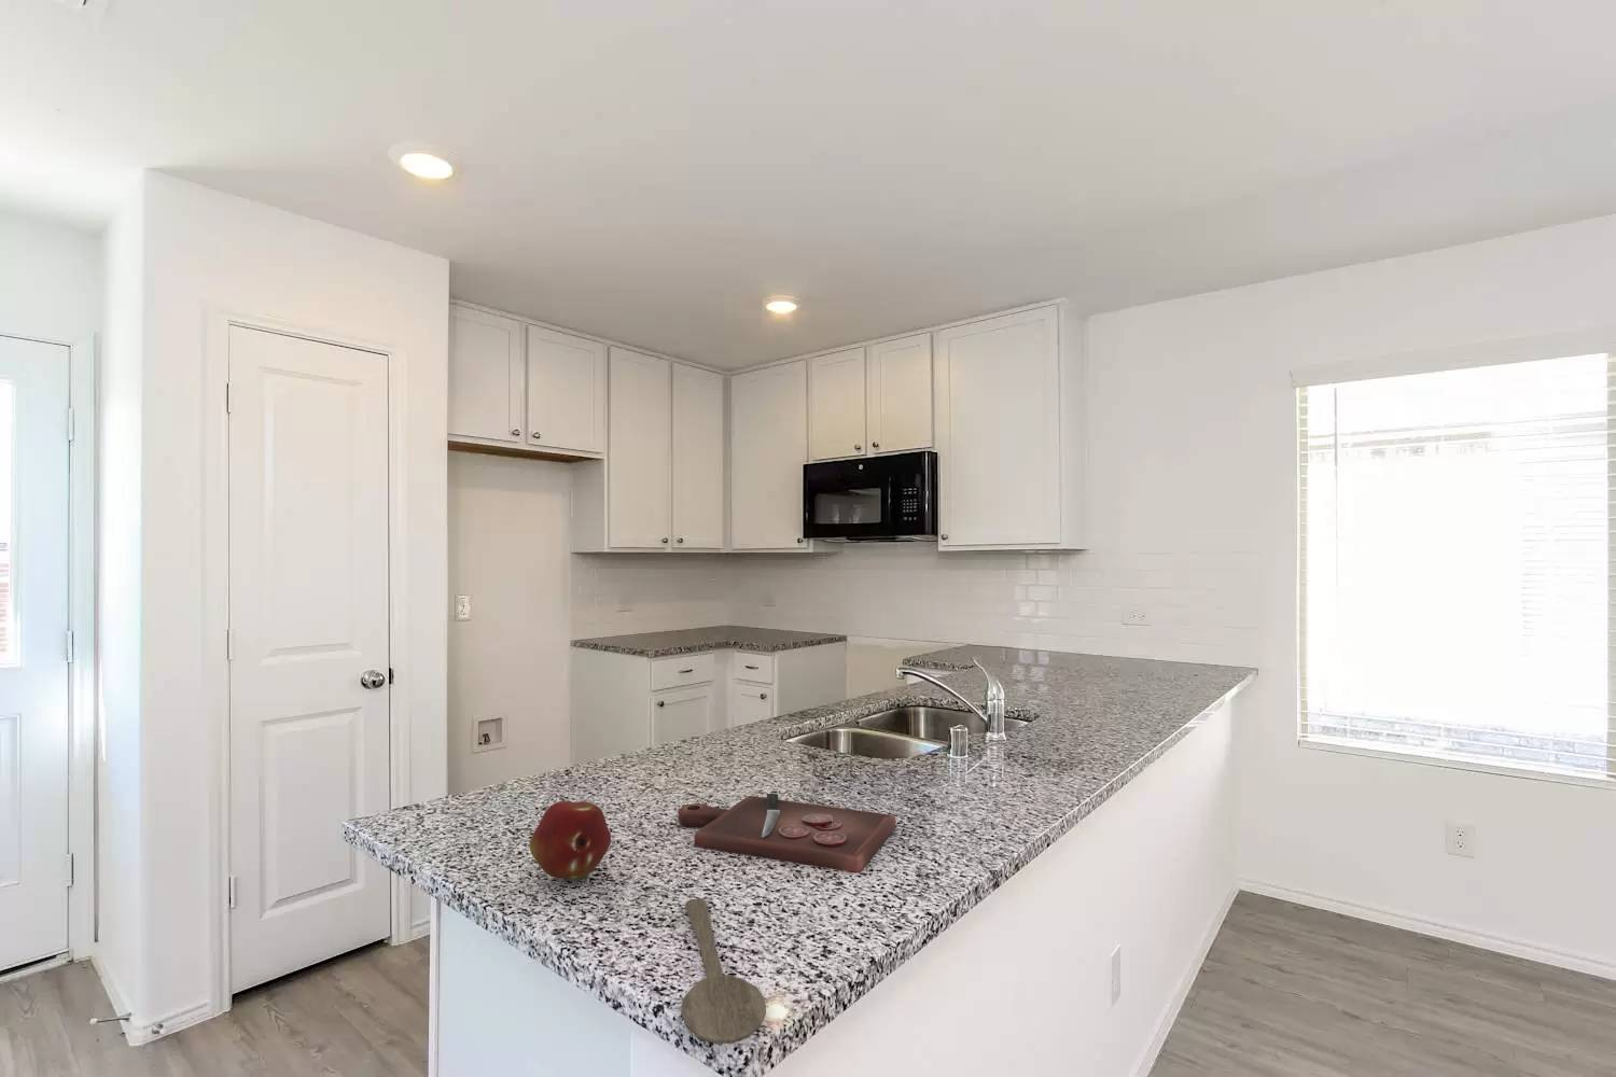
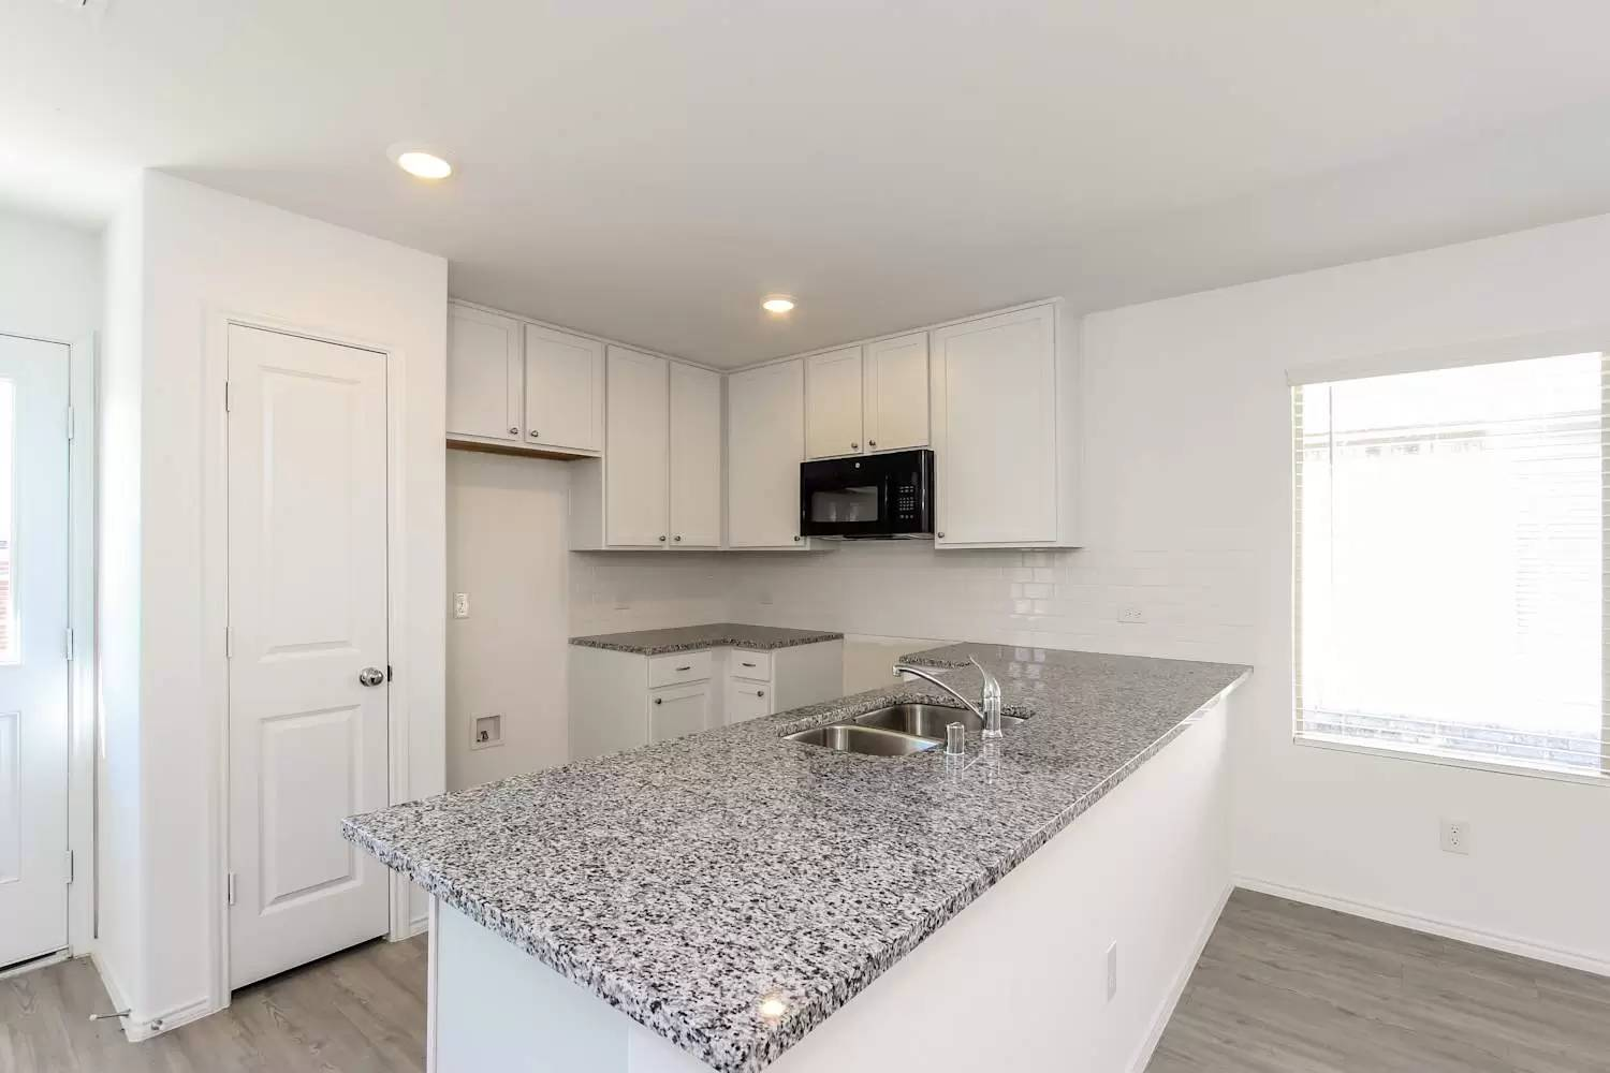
- cutting board (786, 827)
- wooden spoon (709, 958)
- fruit (570, 838)
